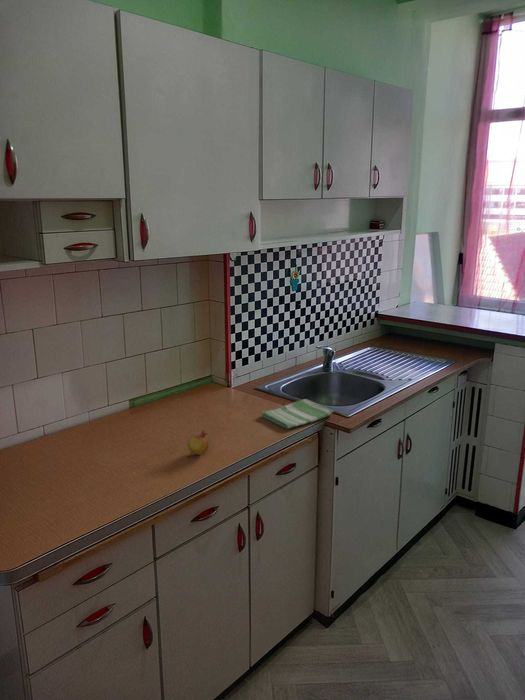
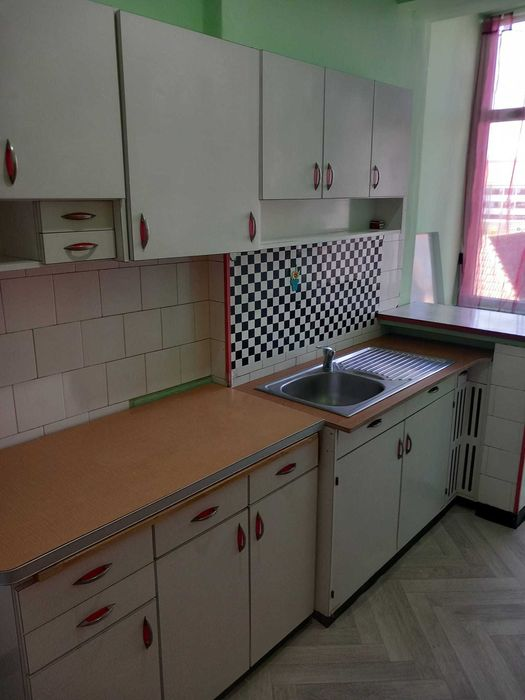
- fruit (198, 442)
- dish towel (297, 413)
